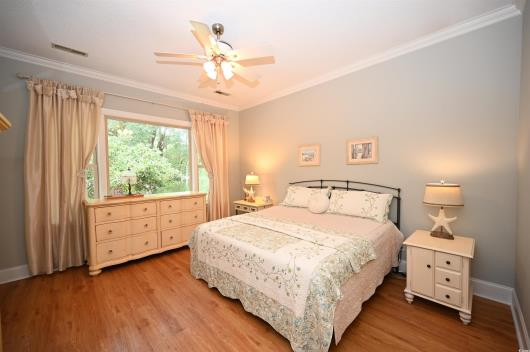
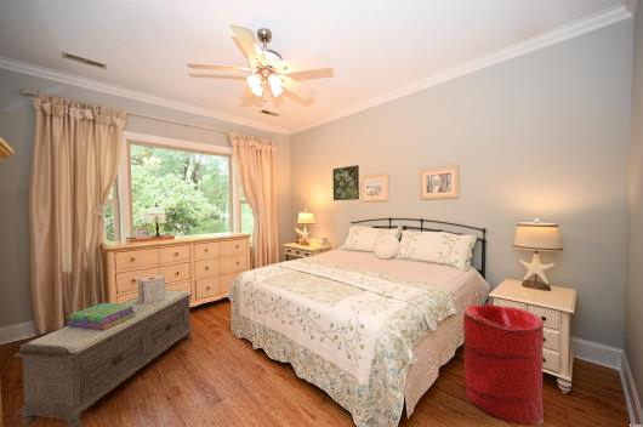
+ stack of books (103, 314)
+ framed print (345, 183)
+ laundry hamper (500, 354)
+ decorative box (152, 289)
+ bench (126, 340)
